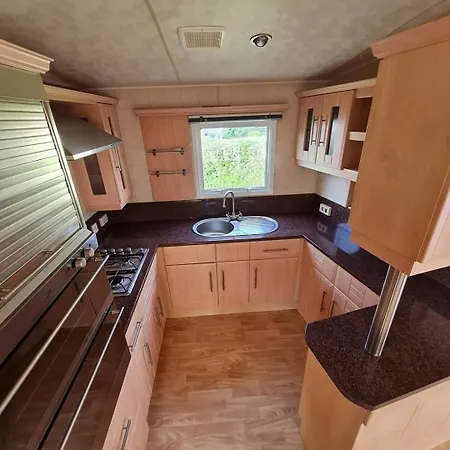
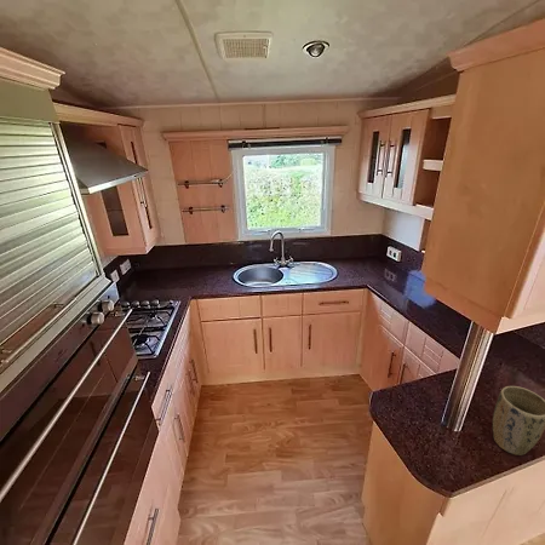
+ plant pot (516, 421)
